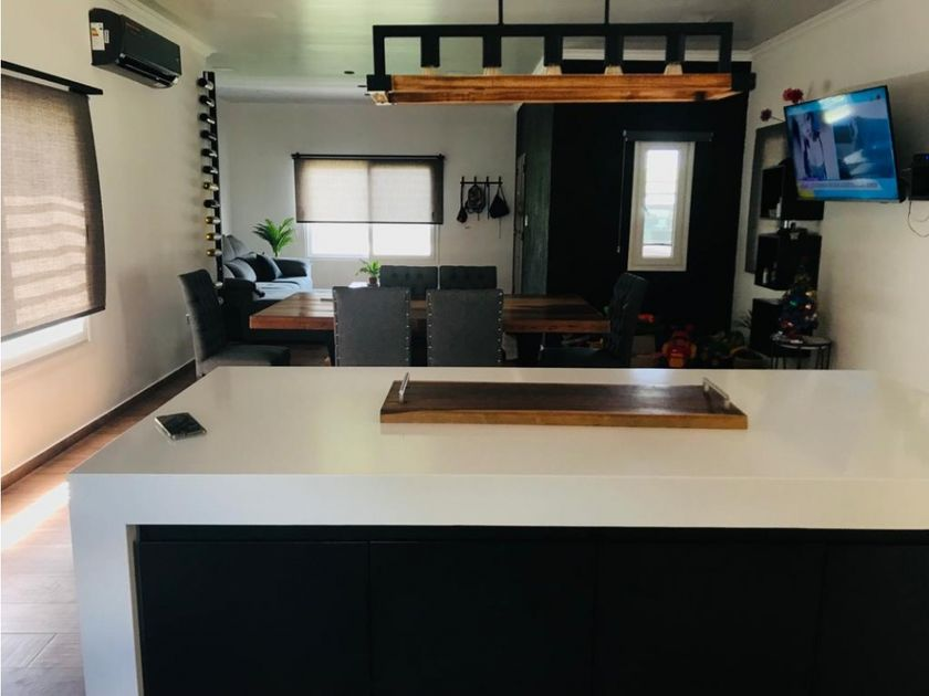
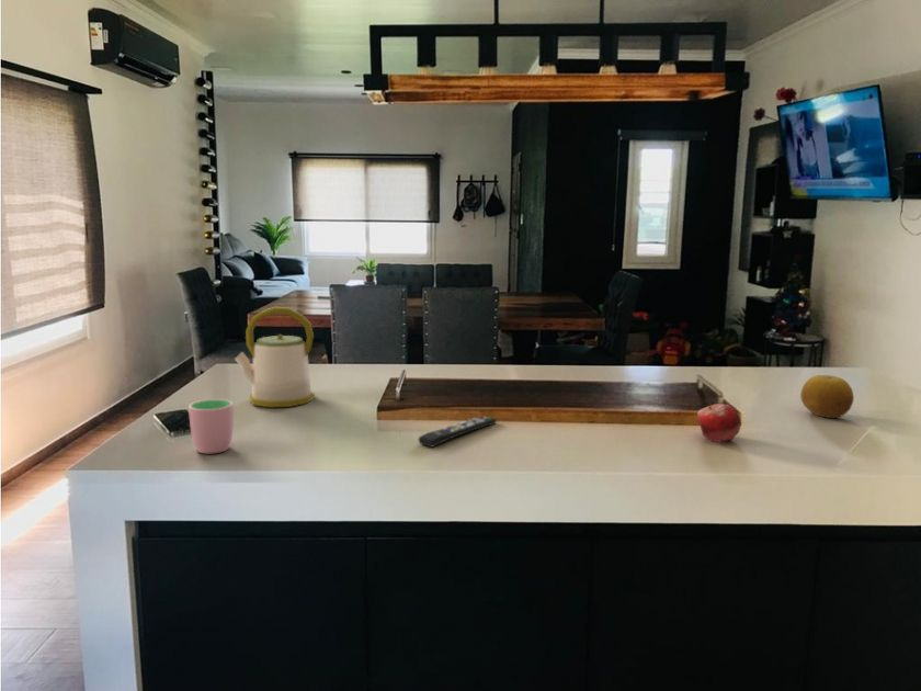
+ remote control (458, 430)
+ cup (213, 424)
+ kettle (274, 353)
+ fruit (717, 421)
+ fruit (827, 396)
